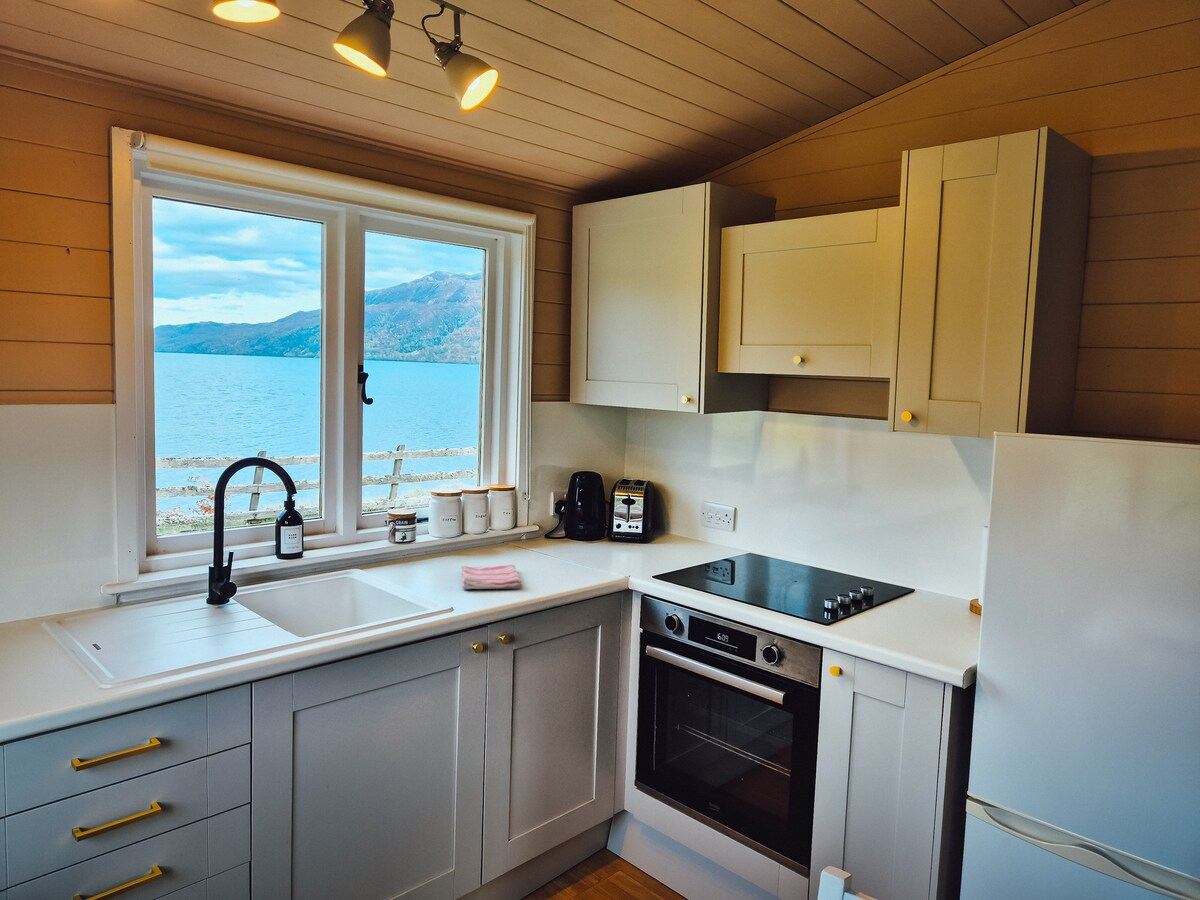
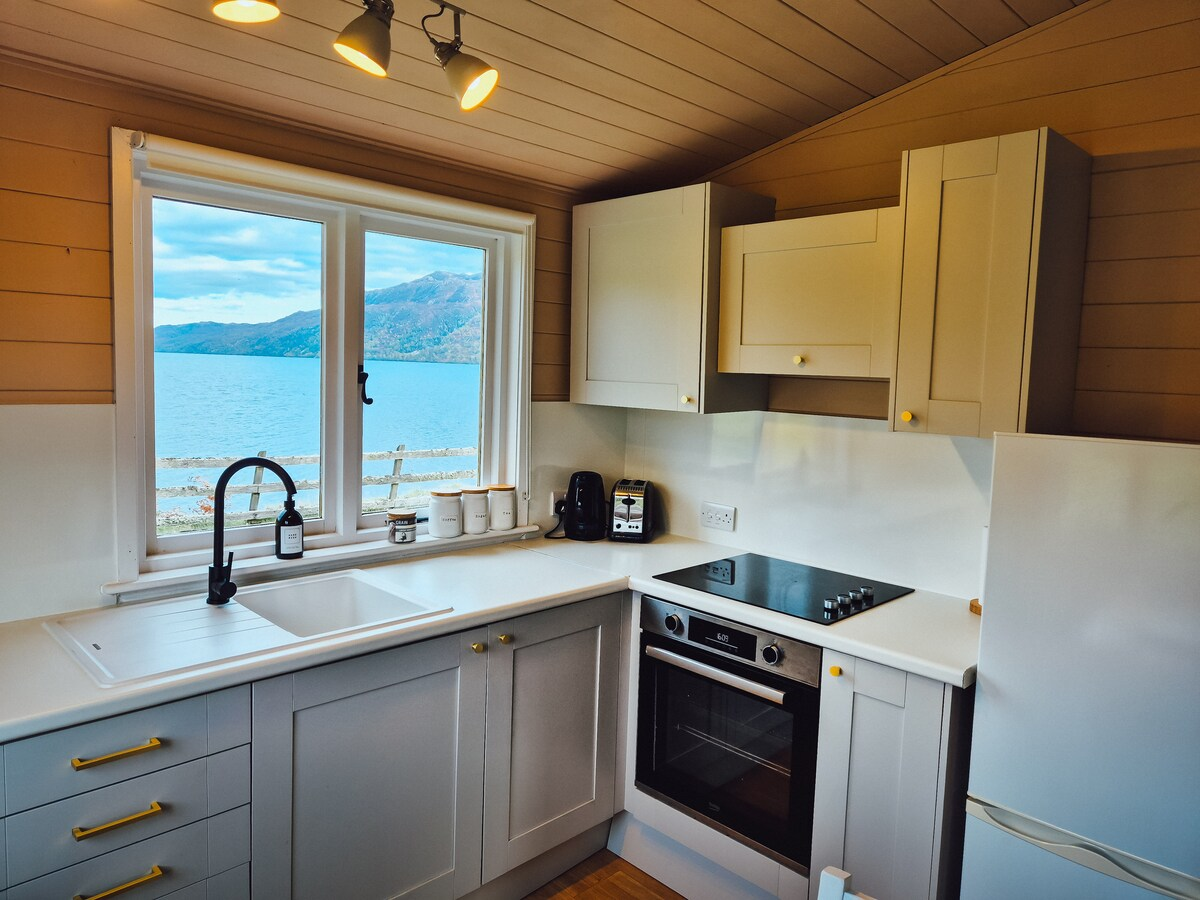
- dish towel (490, 574)
